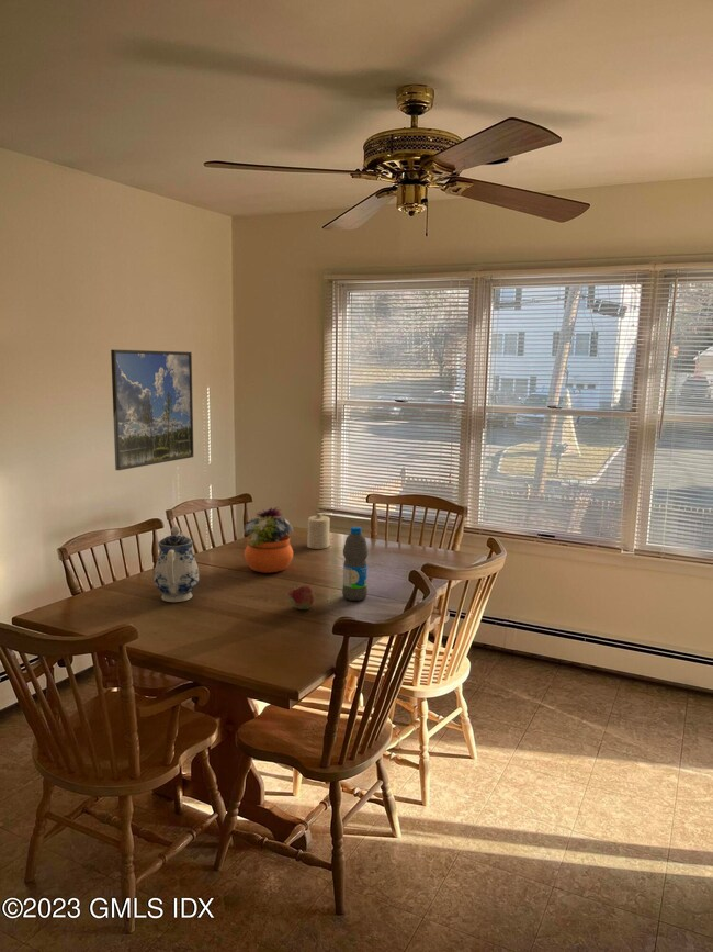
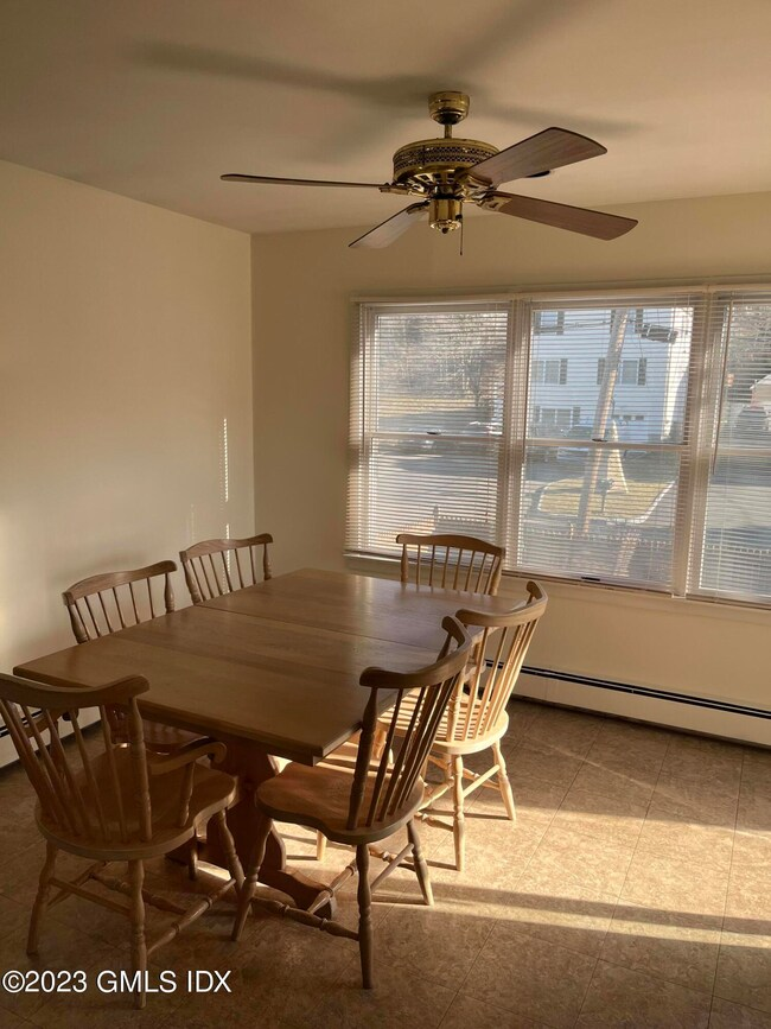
- candle (318, 528)
- water bottle (355, 562)
- flower arrangement (269, 538)
- fruit (301, 596)
- teapot (176, 561)
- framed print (155, 407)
